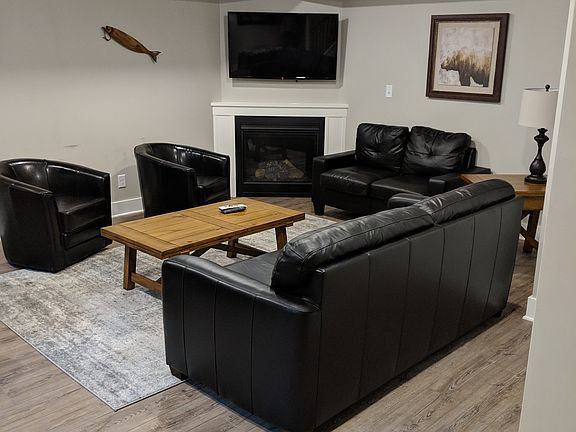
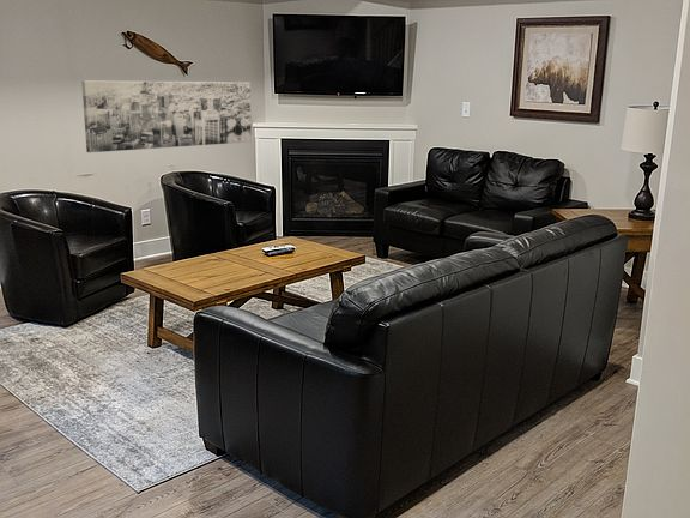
+ wall art (175, 114)
